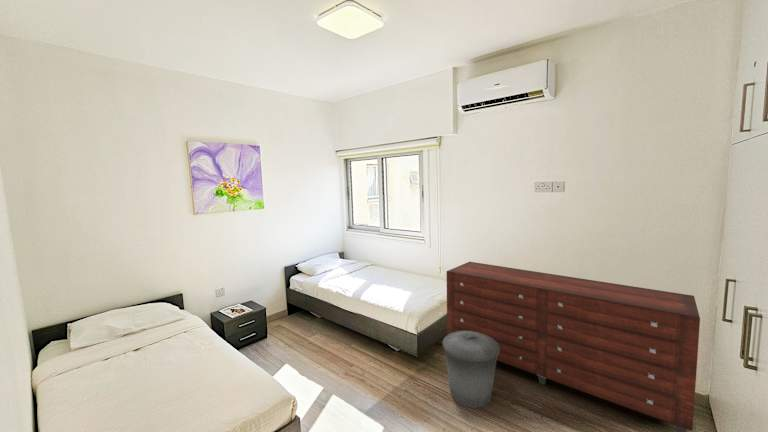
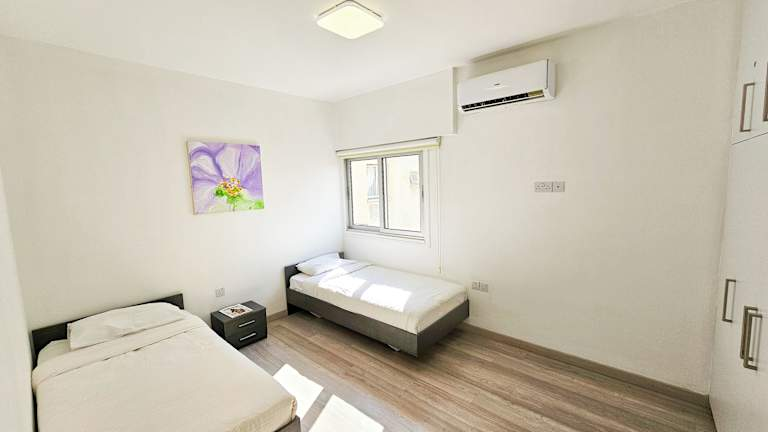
- trash can (470, 364)
- dresser (549, 327)
